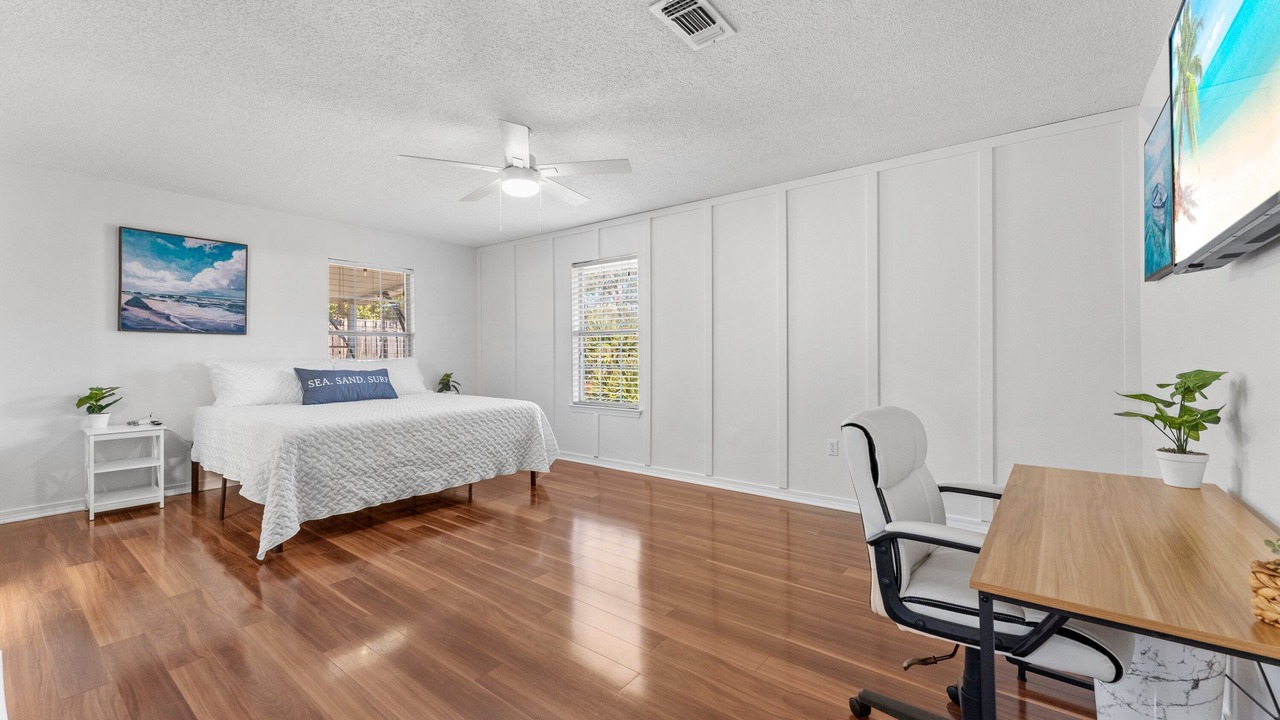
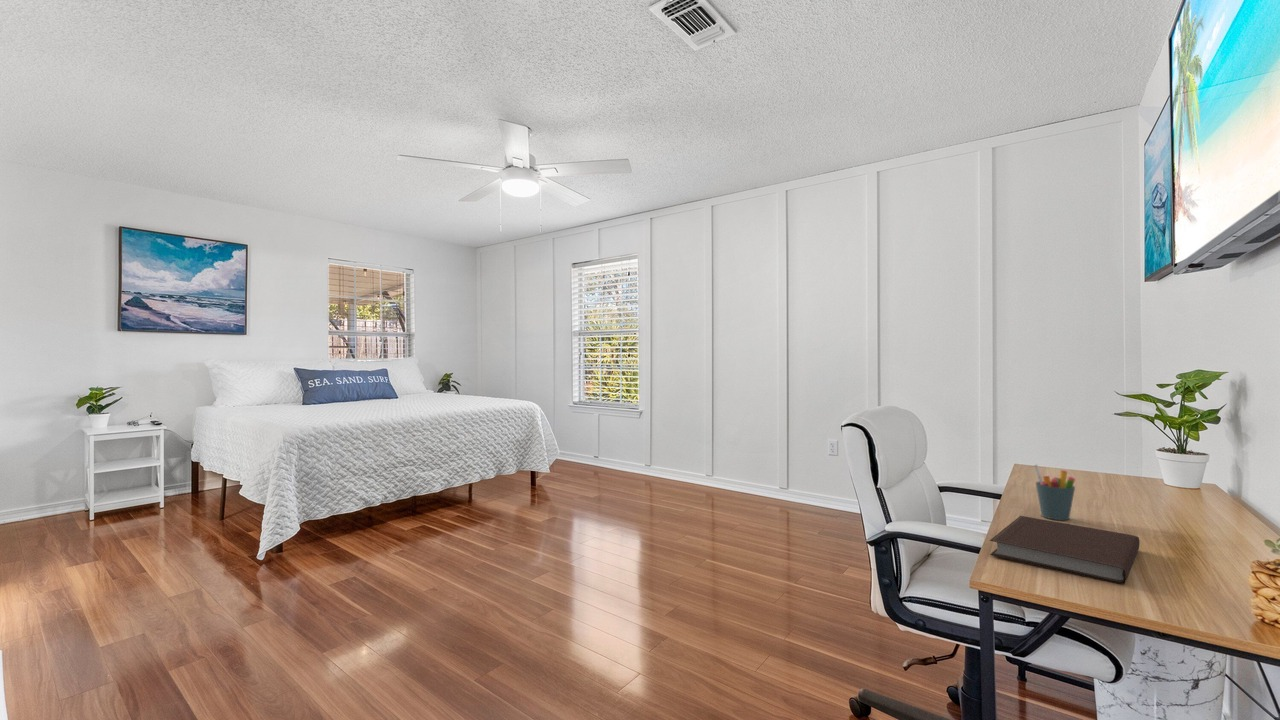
+ pen holder (1055, 492)
+ notebook (1065, 545)
